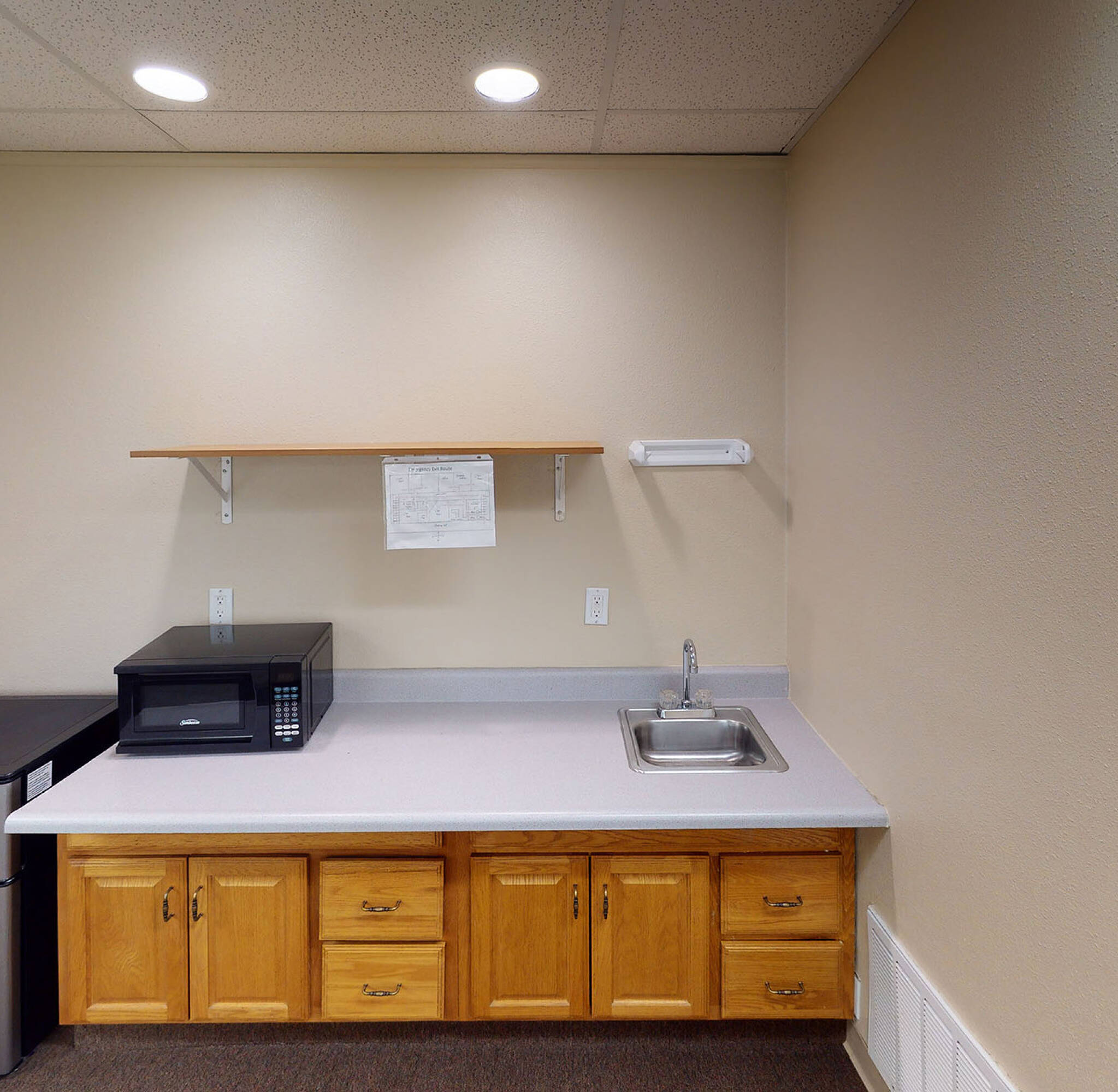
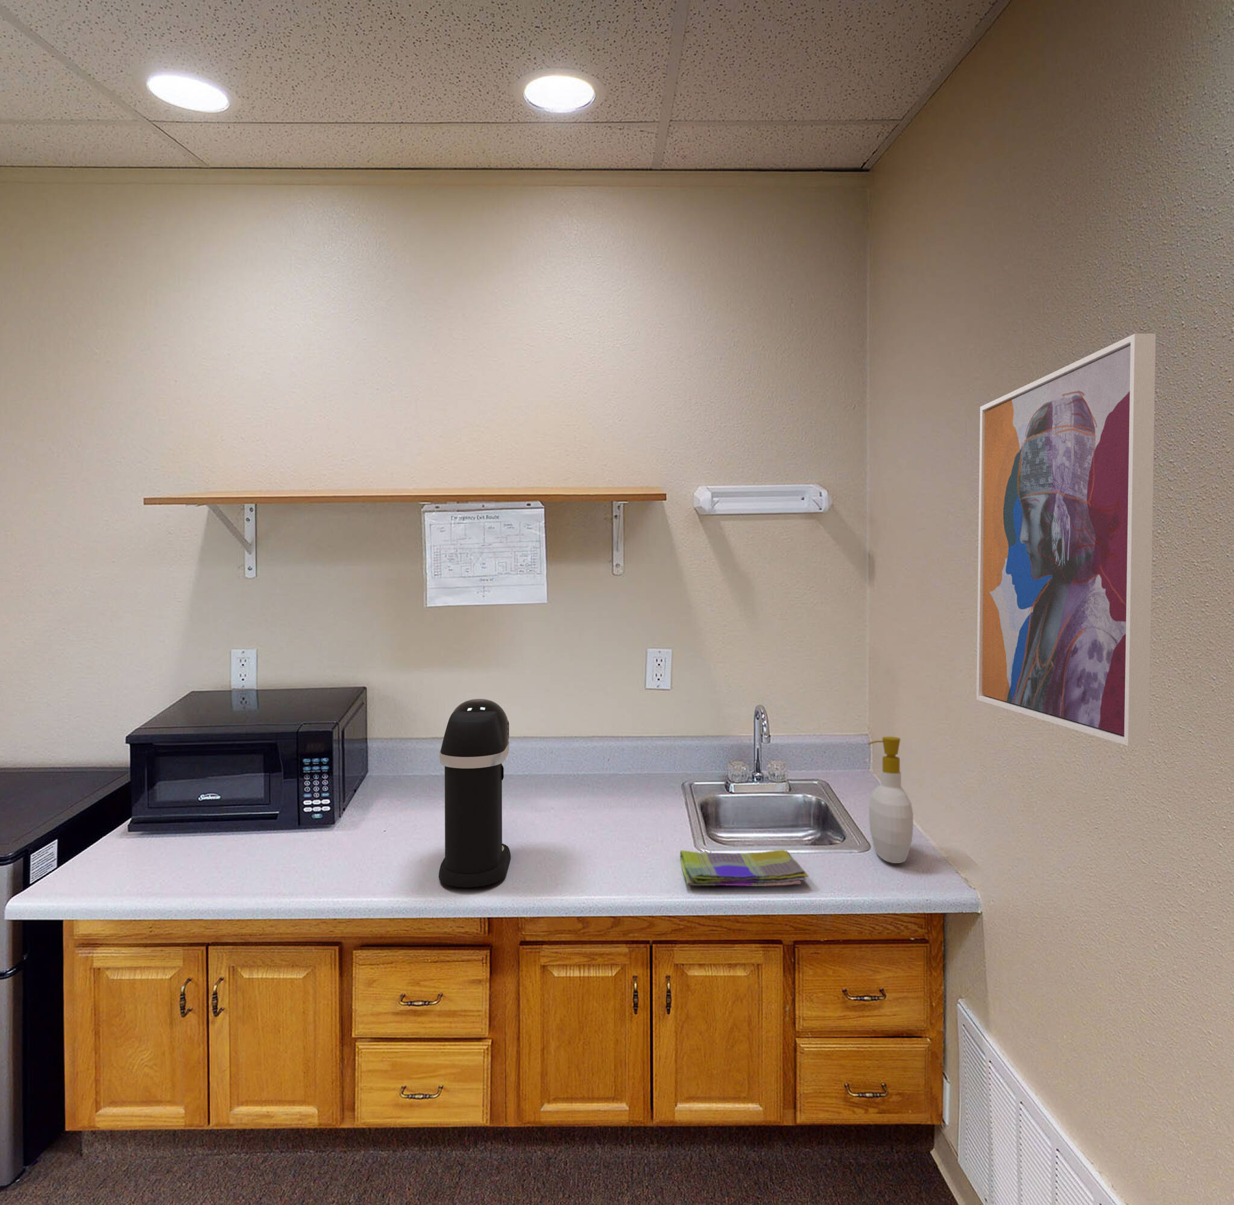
+ wall art (1051, 548)
+ soap bottle (889, 797)
+ coffee maker (476, 785)
+ dish towel (741, 866)
